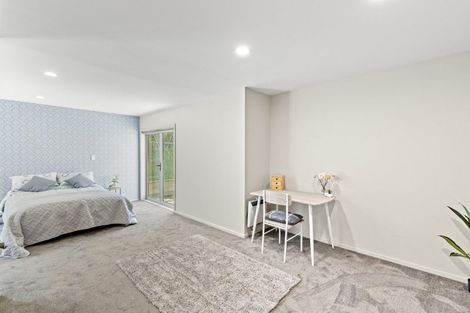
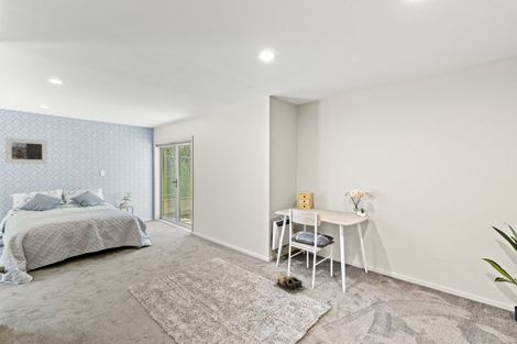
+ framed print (26, 151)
+ shoes (289, 281)
